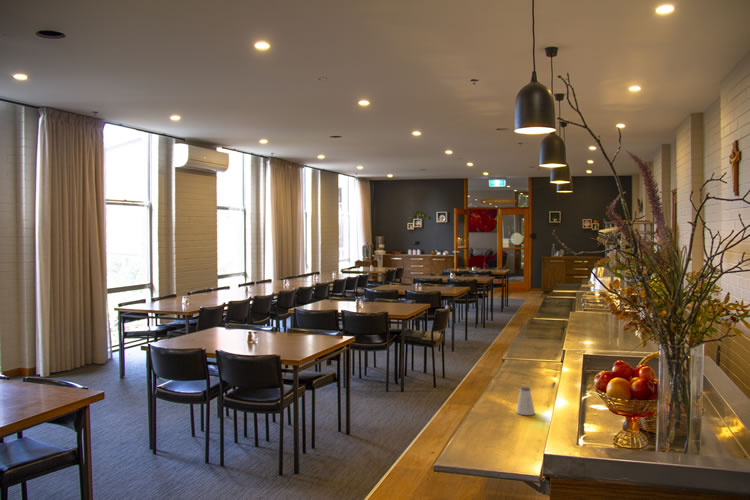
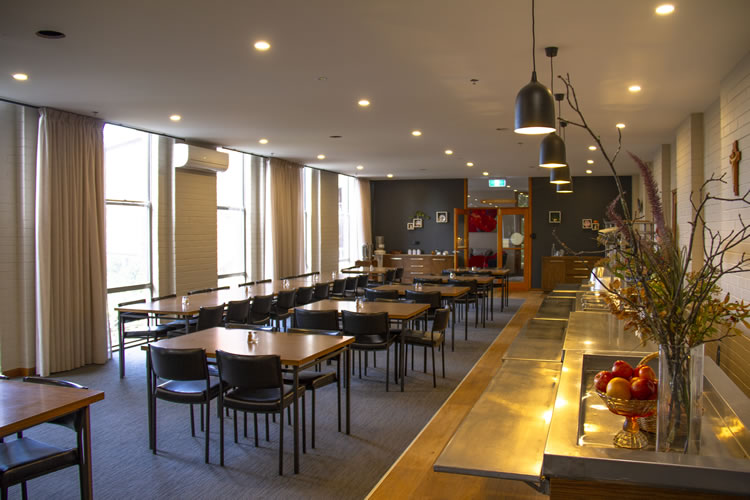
- saltshaker (525, 399)
